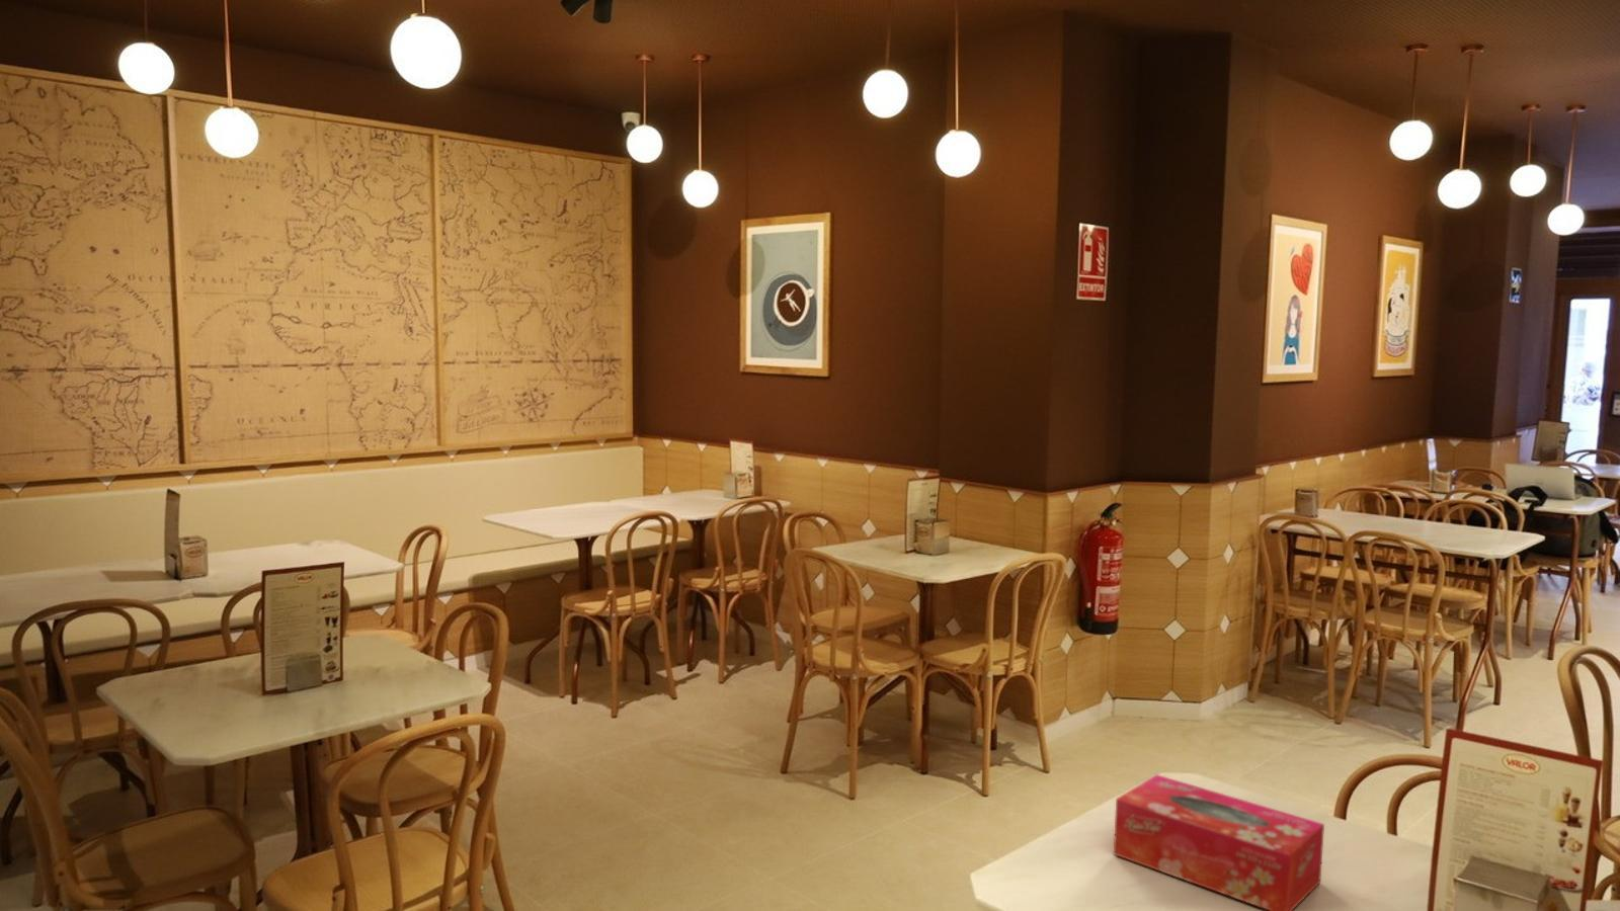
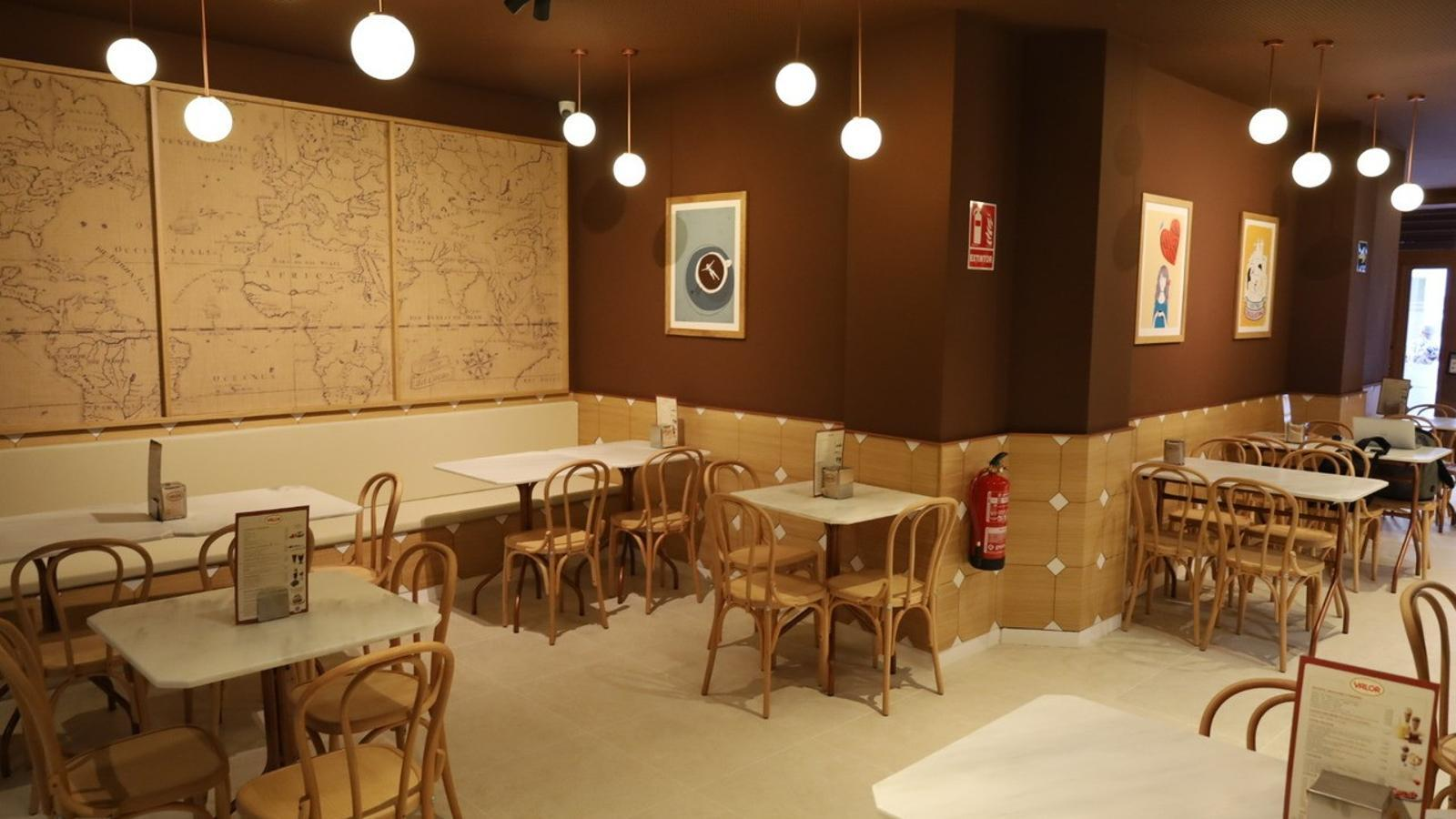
- tissue box (1216, 839)
